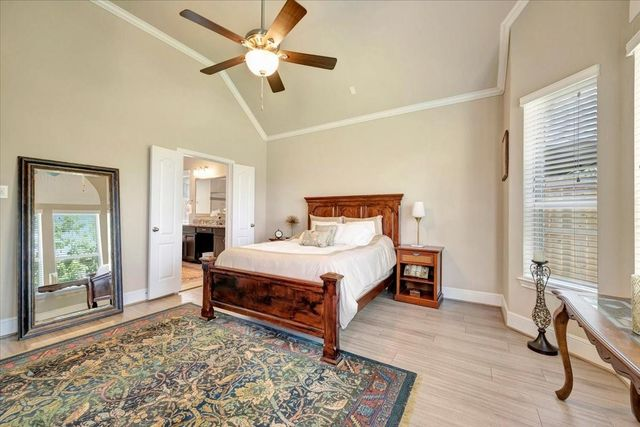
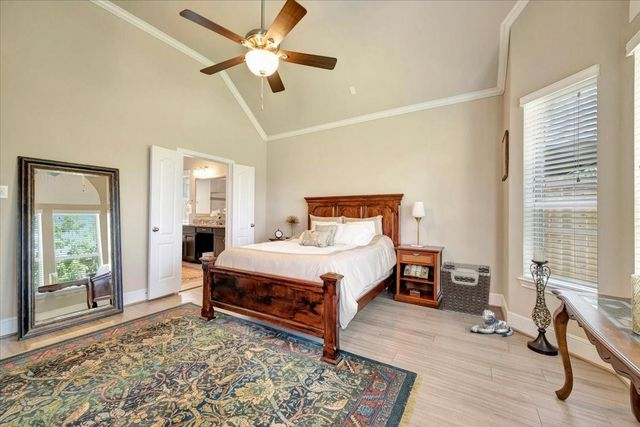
+ clothes hamper (465, 287)
+ plush toy (492, 321)
